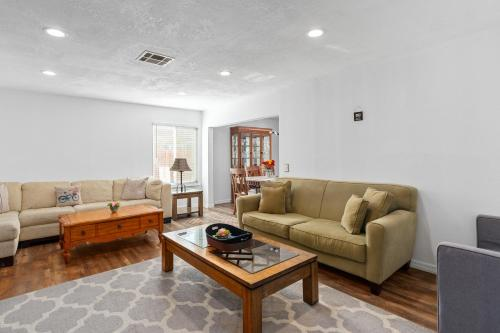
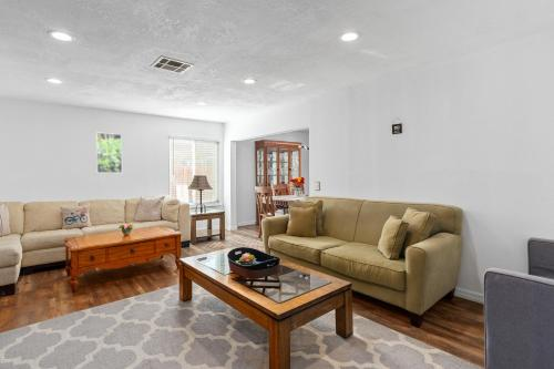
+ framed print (109, 153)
